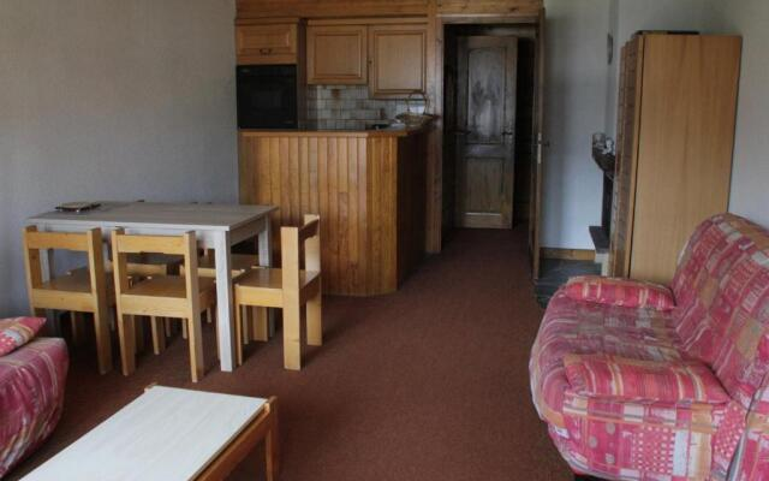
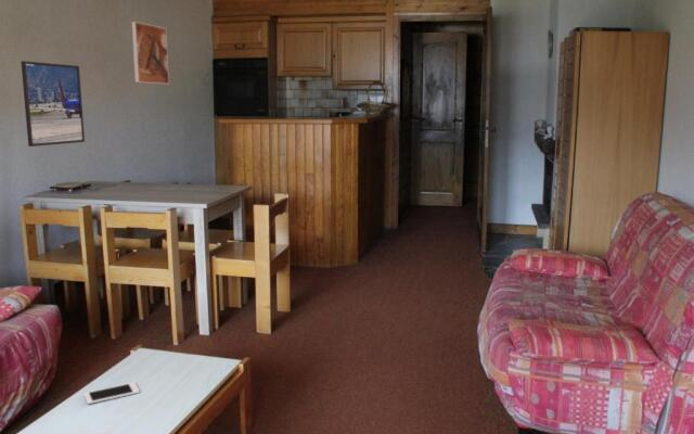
+ cell phone (112, 393)
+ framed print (54, 104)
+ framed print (151, 54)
